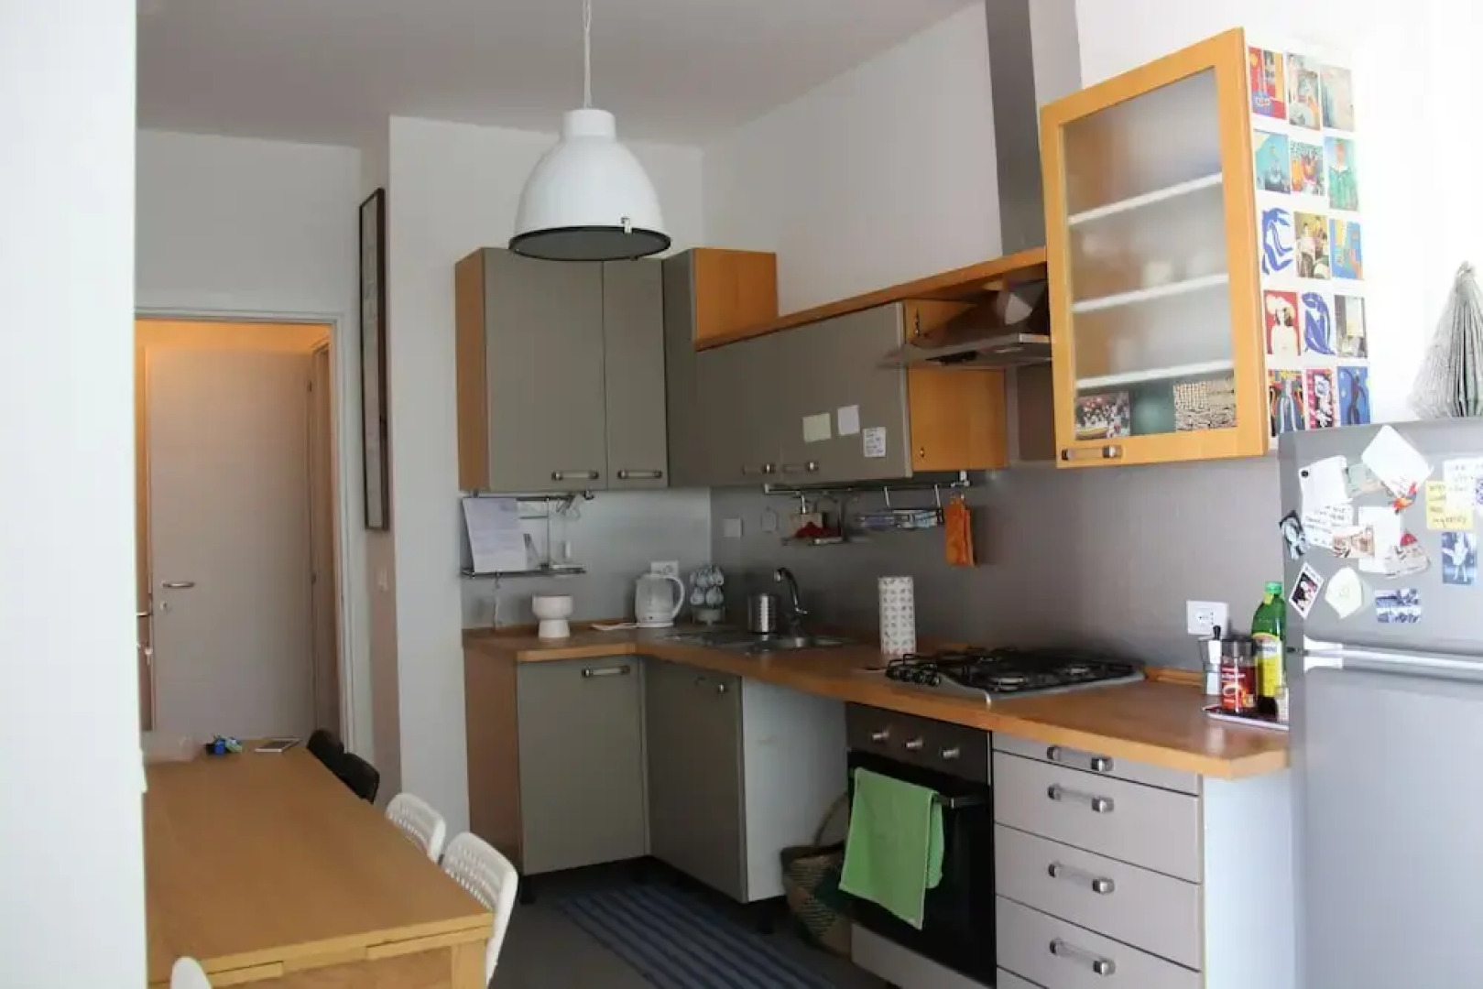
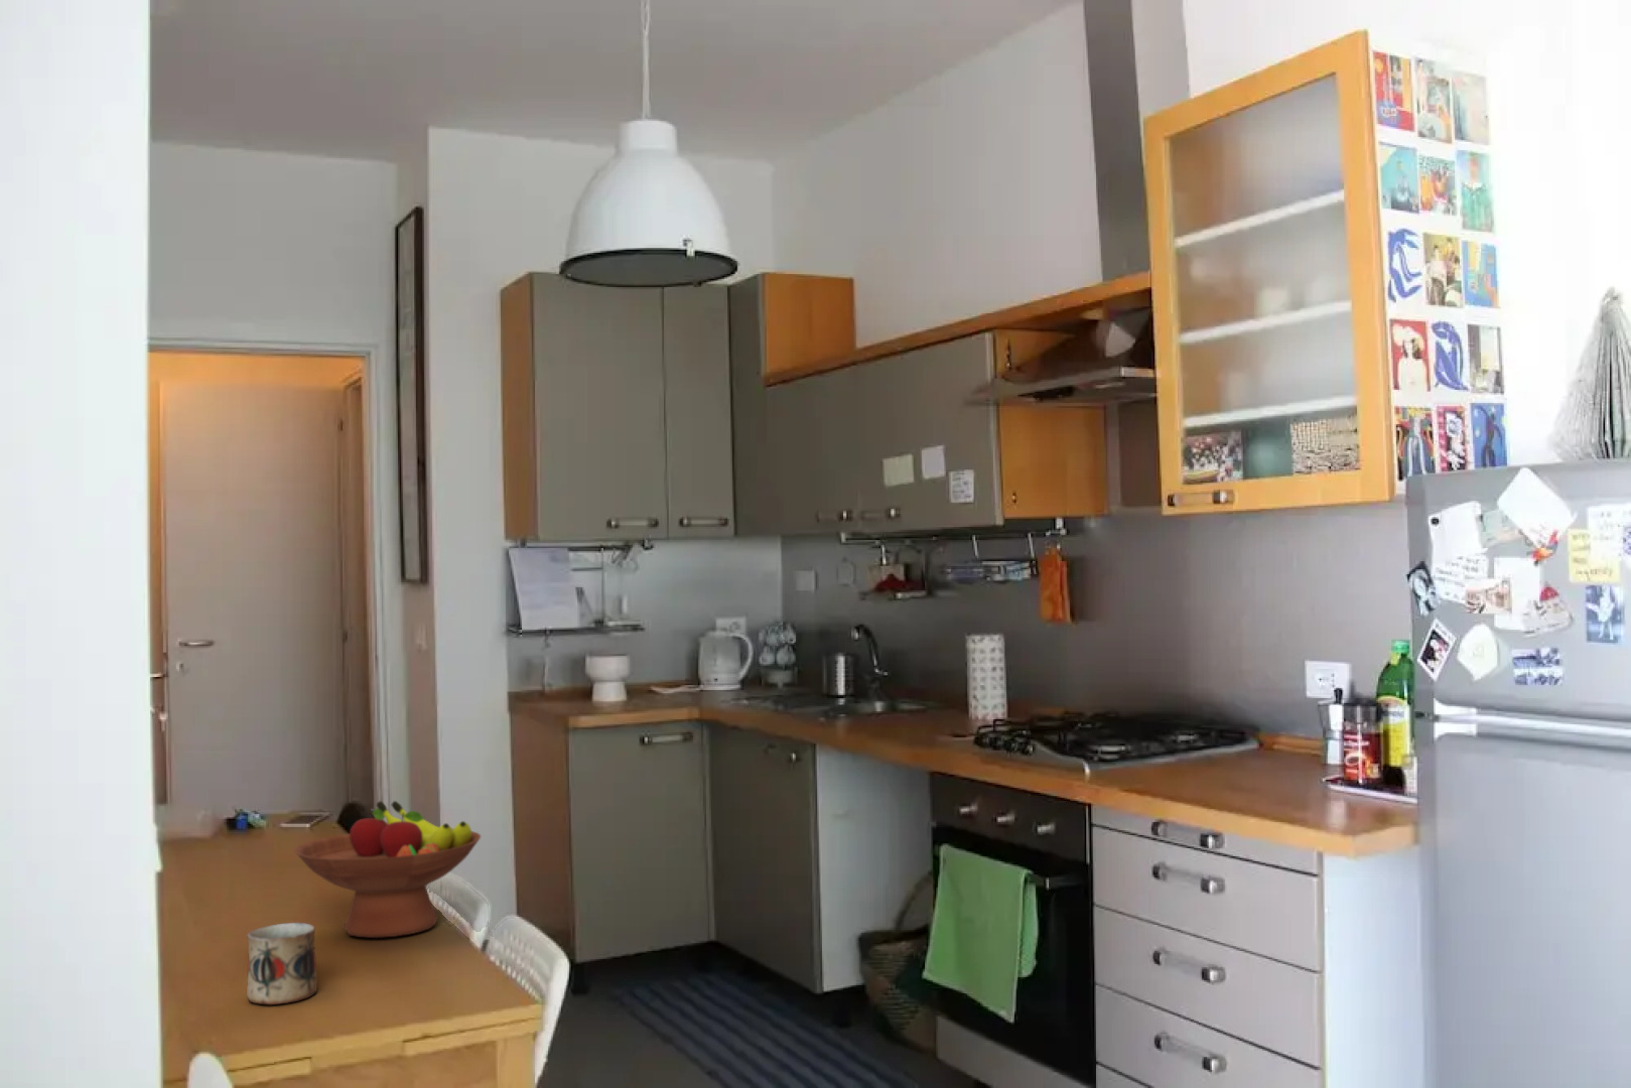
+ fruit bowl (389, 868)
+ mug (278, 960)
